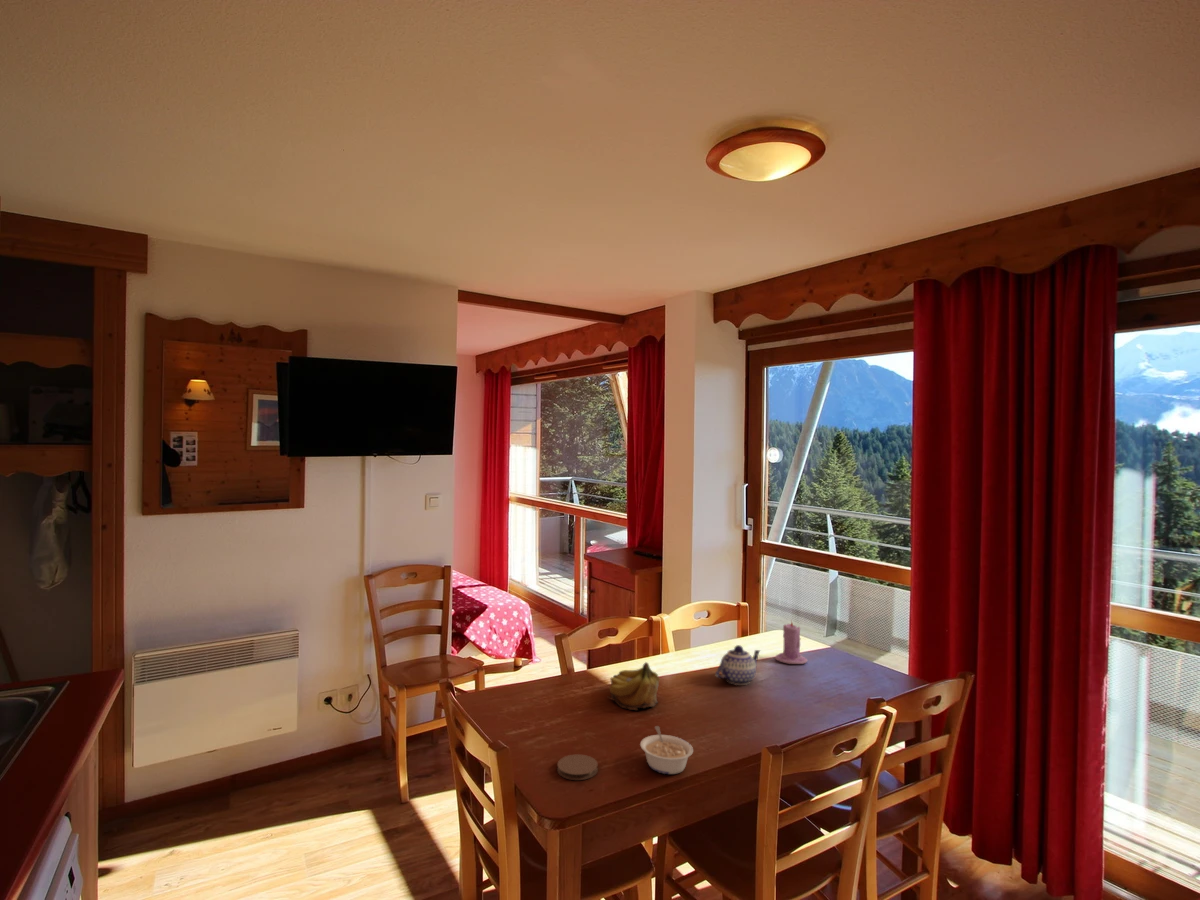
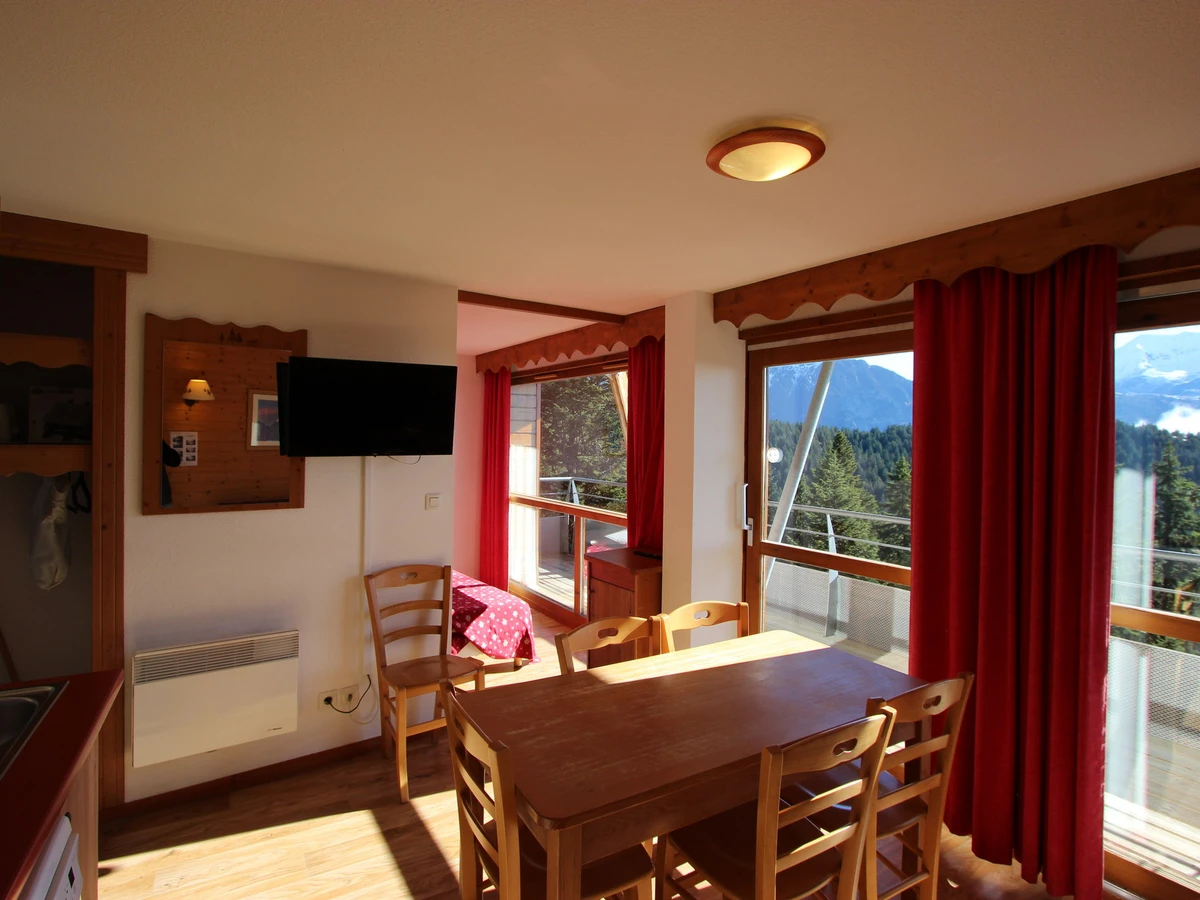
- teapot (738, 663)
- candle (790, 639)
- legume (664, 753)
- coaster (577, 766)
- fruit (631, 679)
